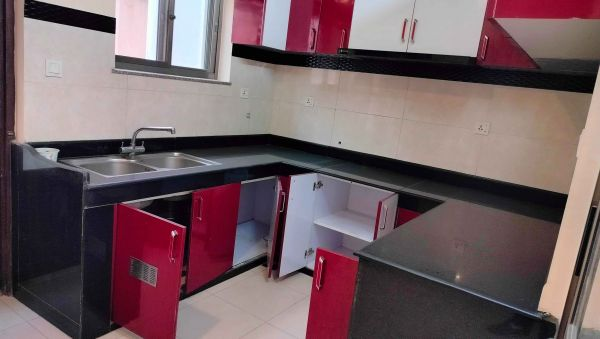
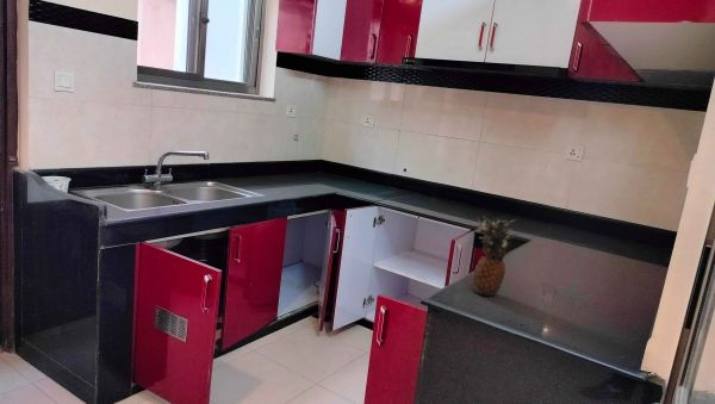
+ fruit (489, 254)
